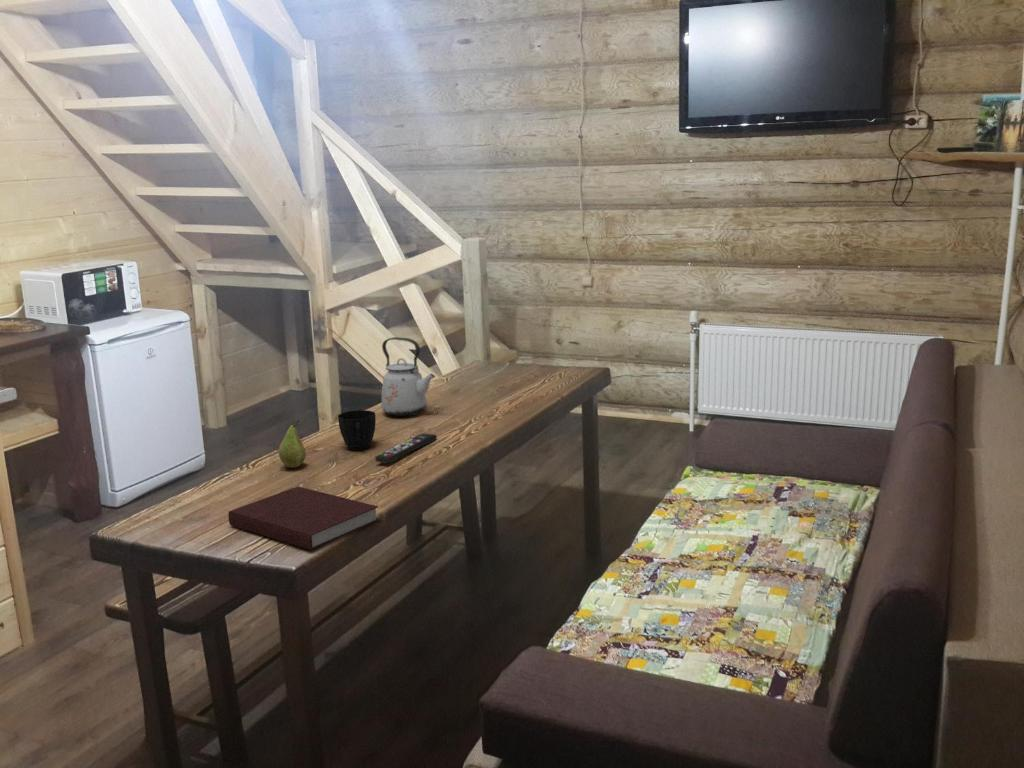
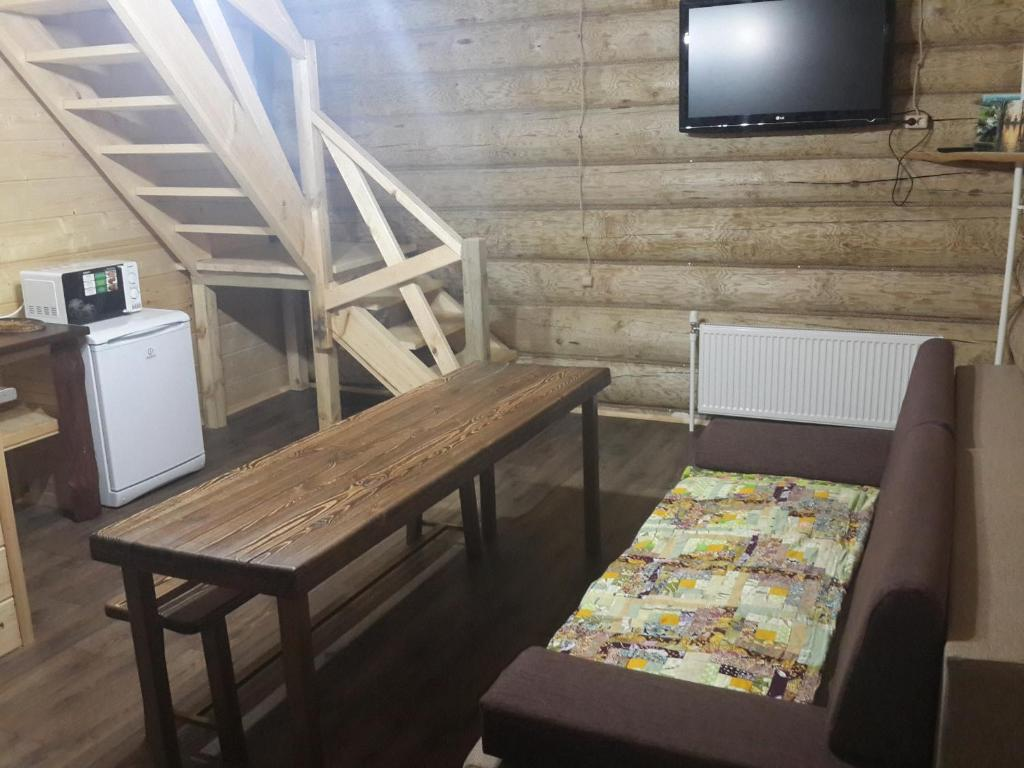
- cup (356, 431)
- notebook (303, 515)
- fruit (291, 443)
- kettle (409, 376)
- remote control (407, 447)
